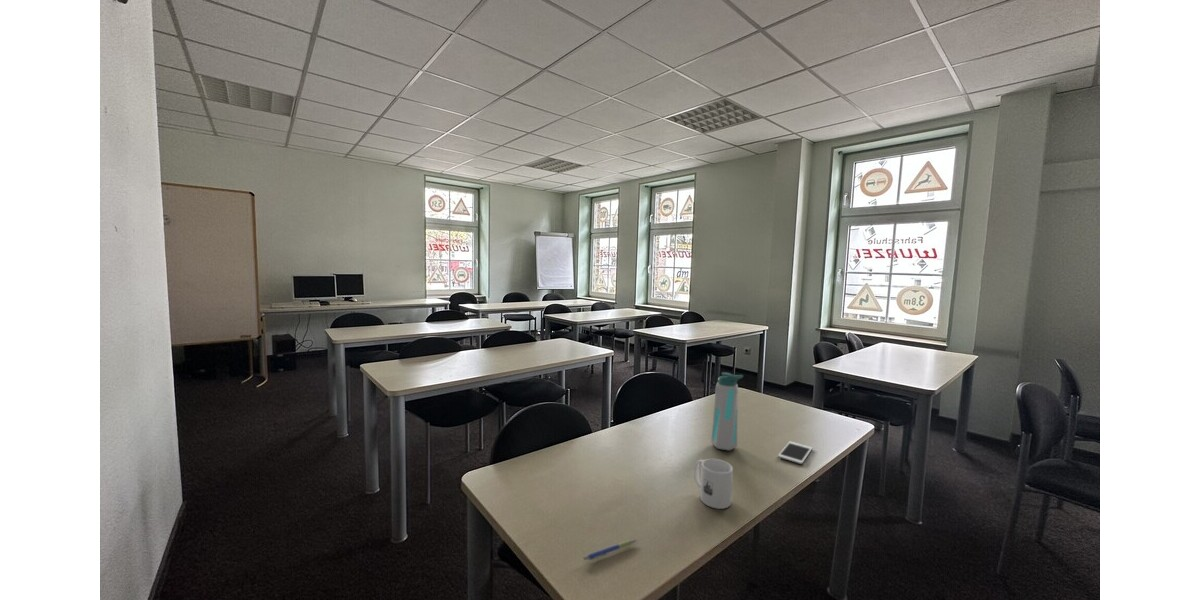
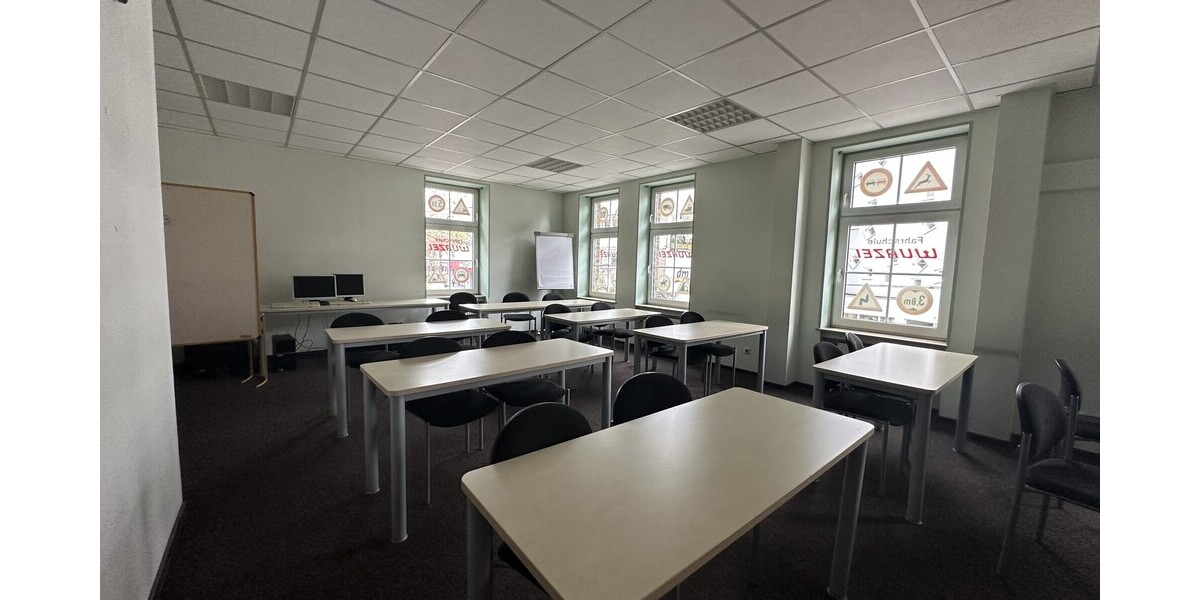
- water bottle (727, 410)
- mug (711, 479)
- cell phone (795, 452)
- pen (611, 548)
